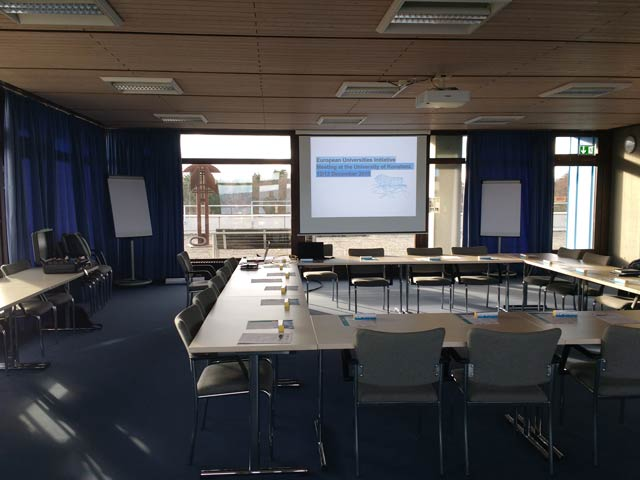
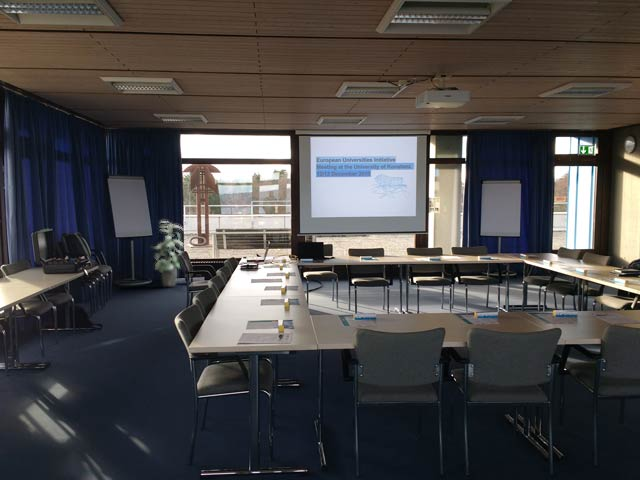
+ indoor plant (167, 253)
